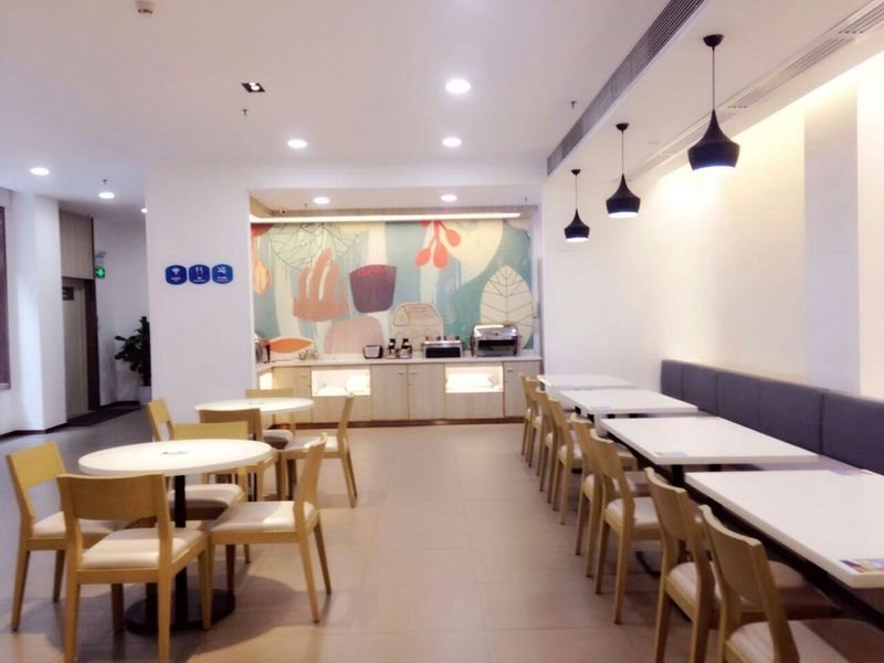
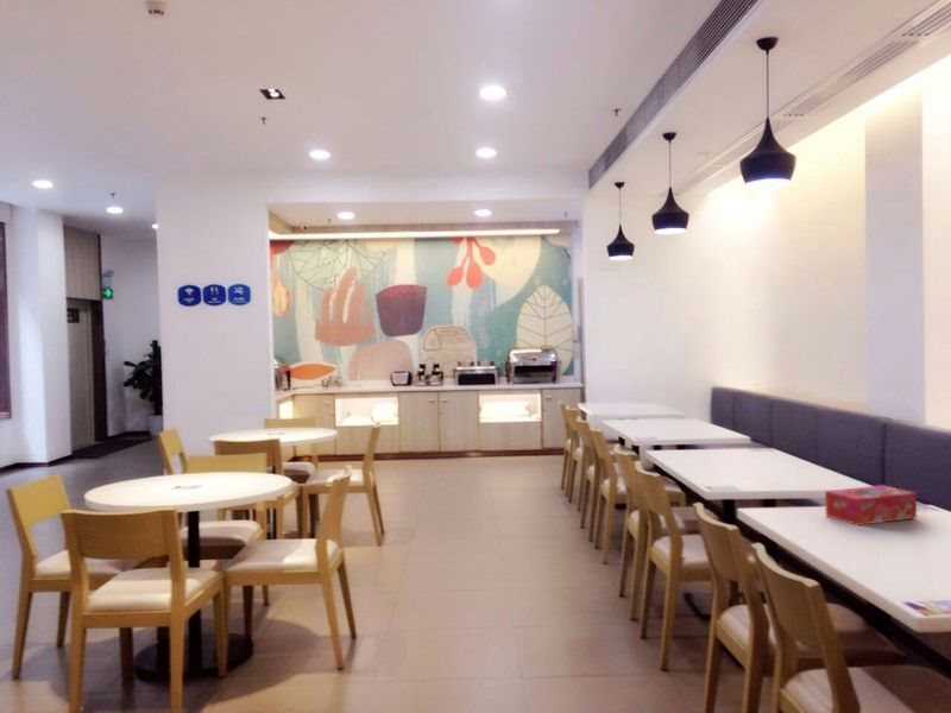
+ tissue box (870, 504)
